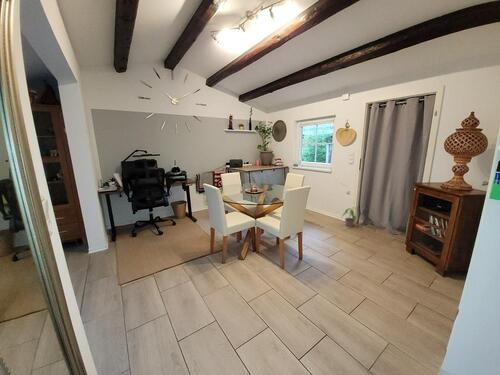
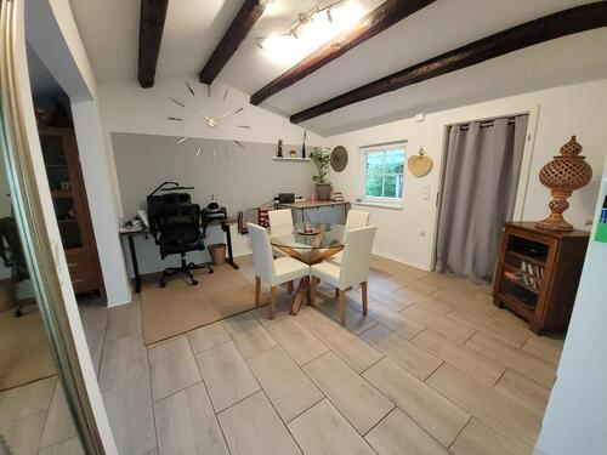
- potted plant (350, 218)
